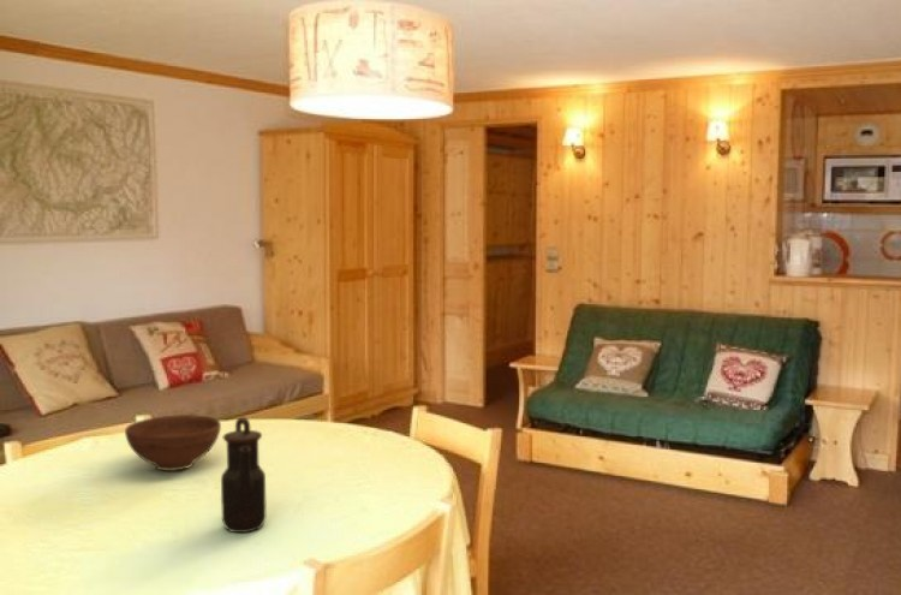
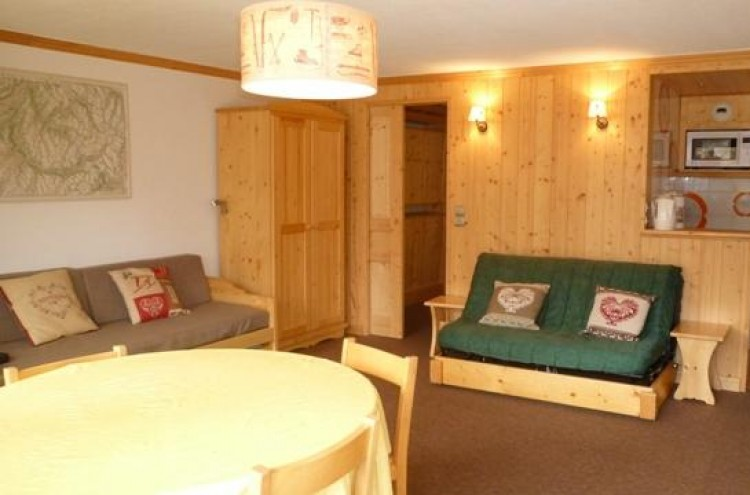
- bowl (173, 446)
- teapot (243, 471)
